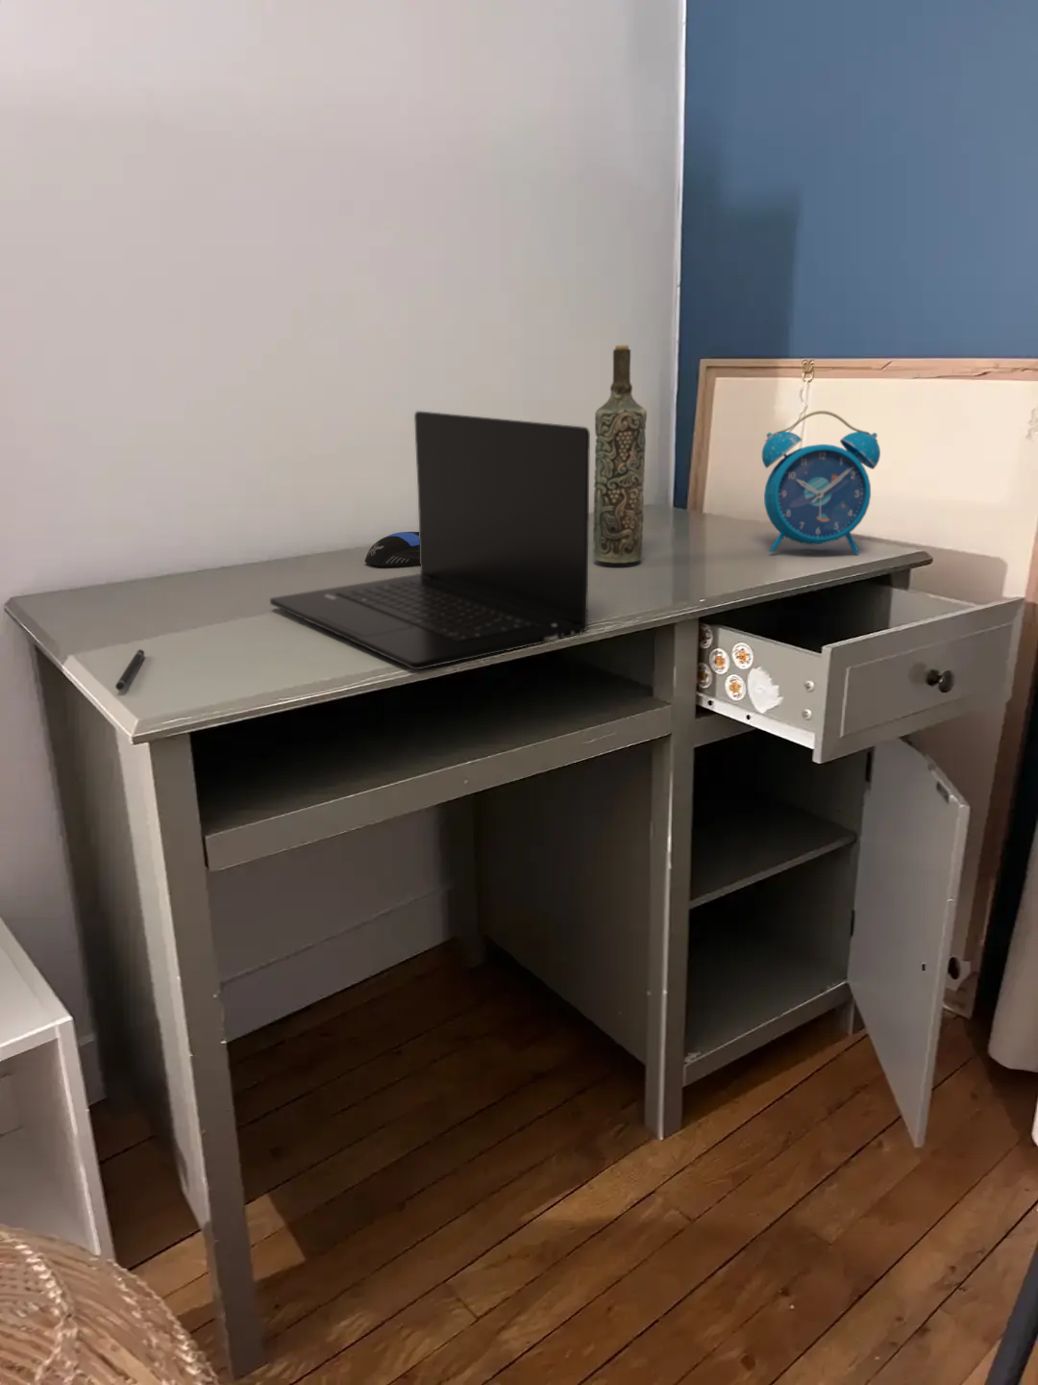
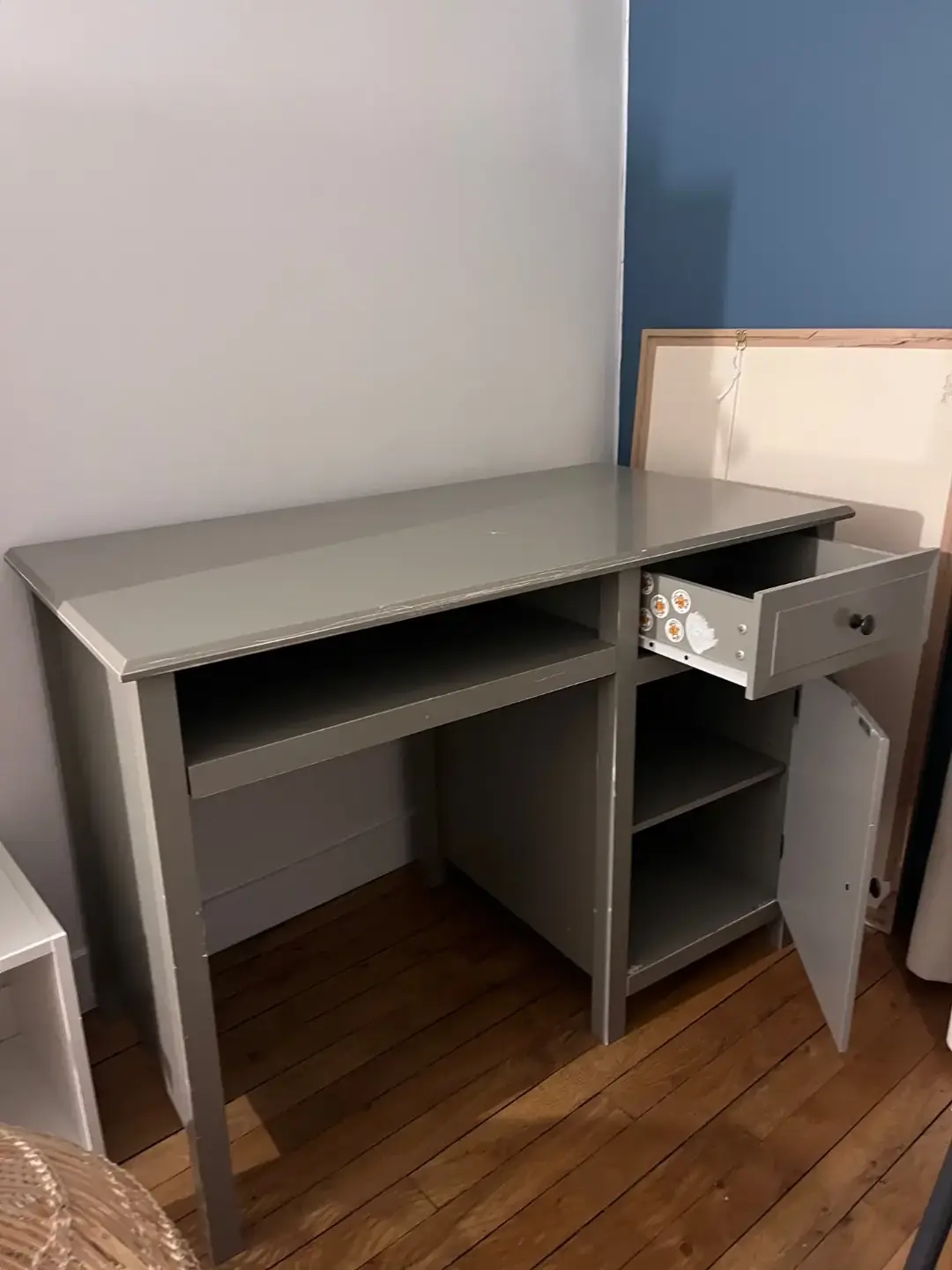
- alarm clock (819, 482)
- laptop (419, 525)
- computer mouse (411, 544)
- pen (131, 666)
- bottle (619, 456)
